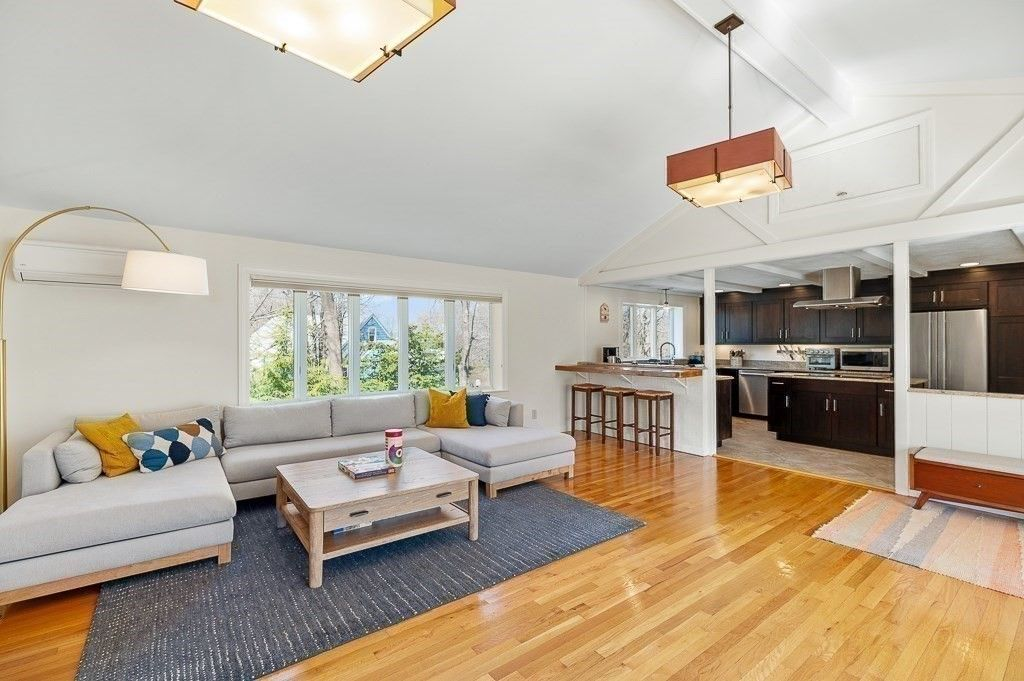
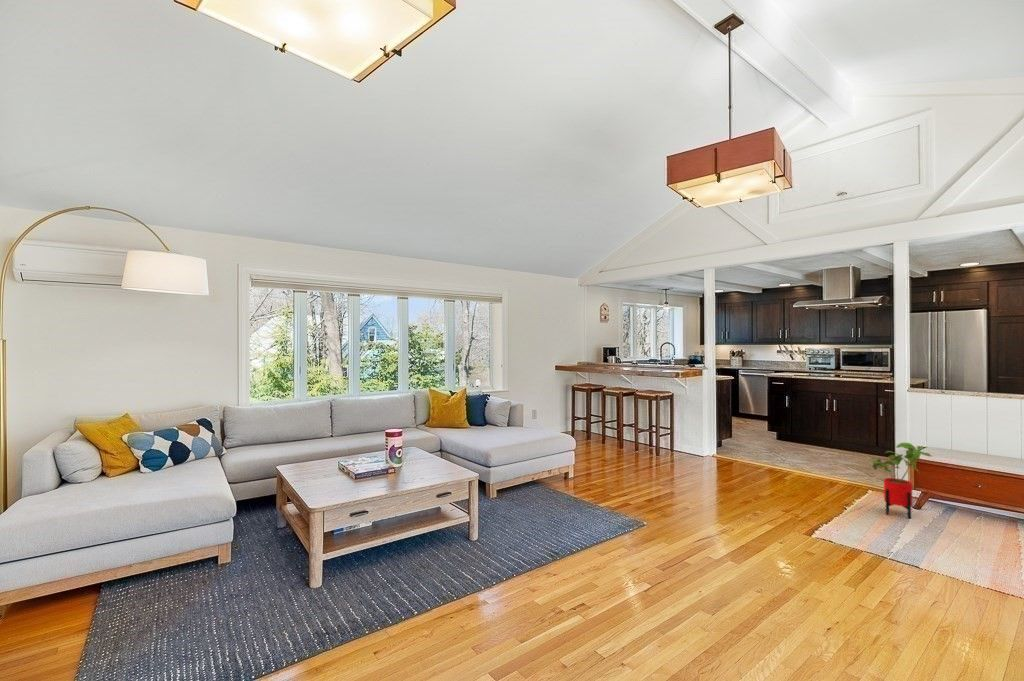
+ house plant (898, 478)
